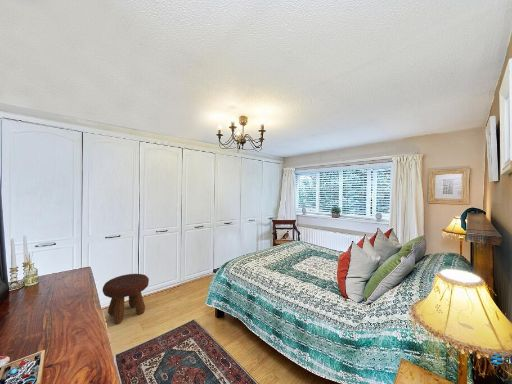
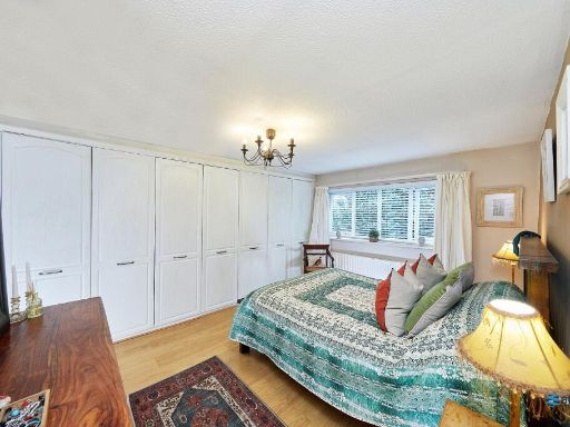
- footstool (126, 296)
